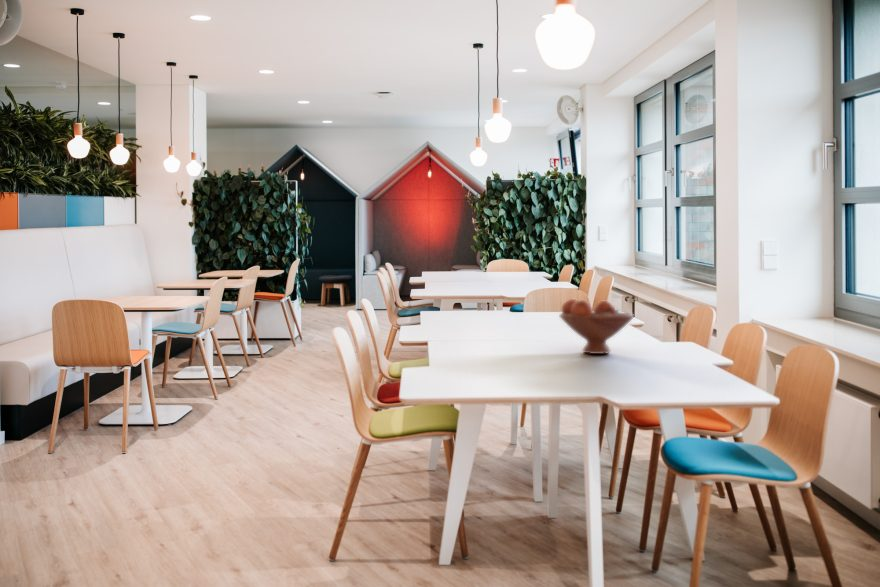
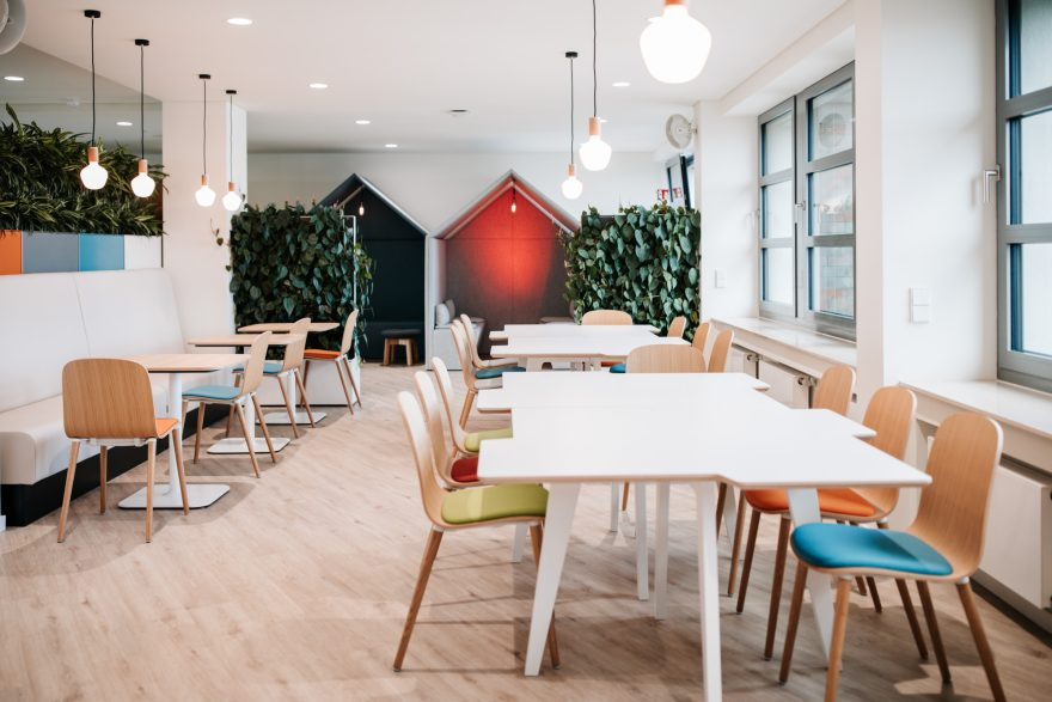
- fruit bowl (596, 325)
